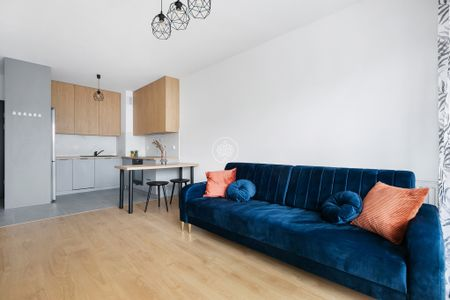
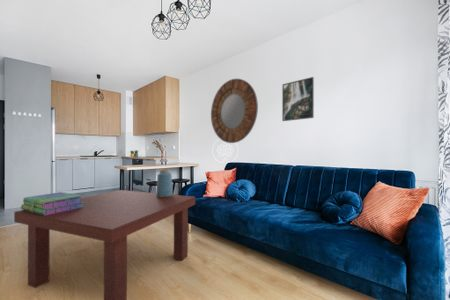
+ stack of books (53, 202)
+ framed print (297, 100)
+ home mirror (232, 111)
+ vase (164, 182)
+ coffee table (117, 235)
